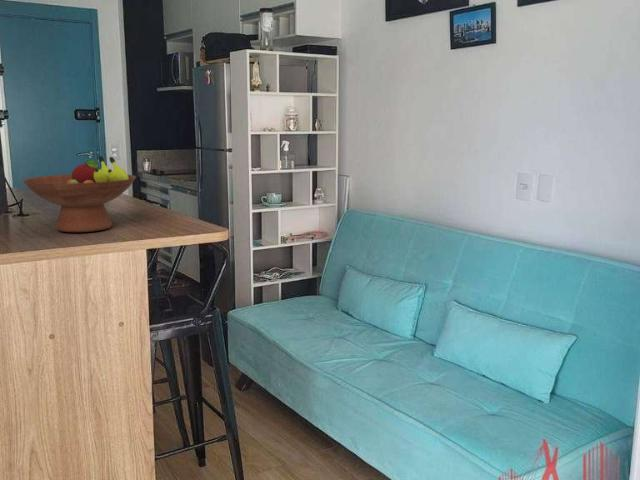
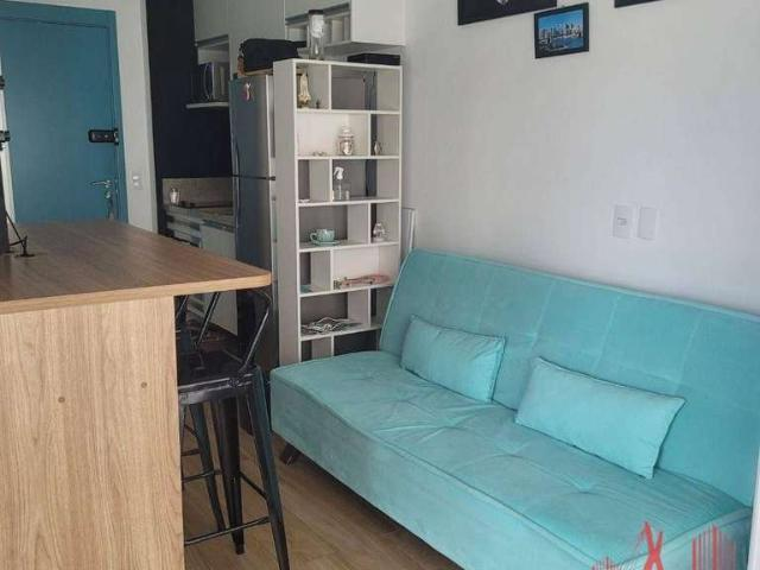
- fruit bowl (81, 193)
